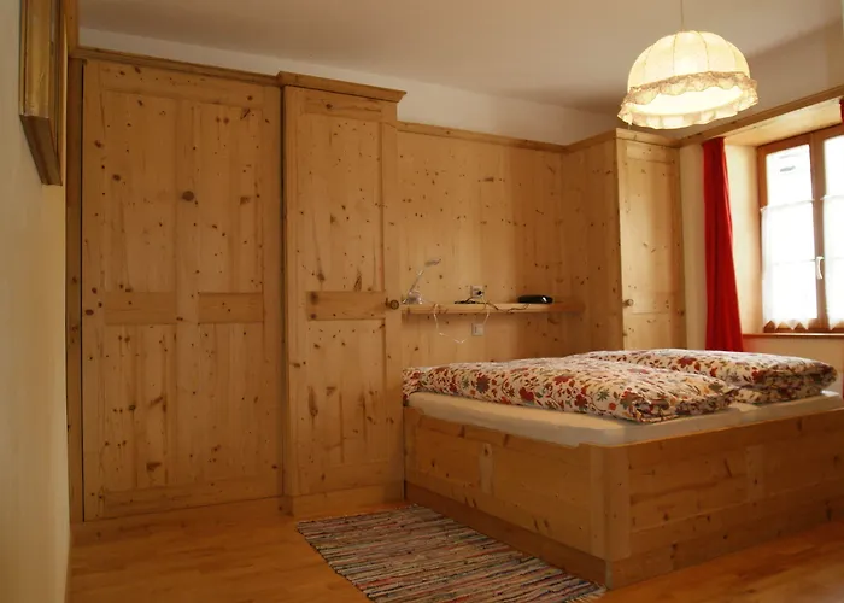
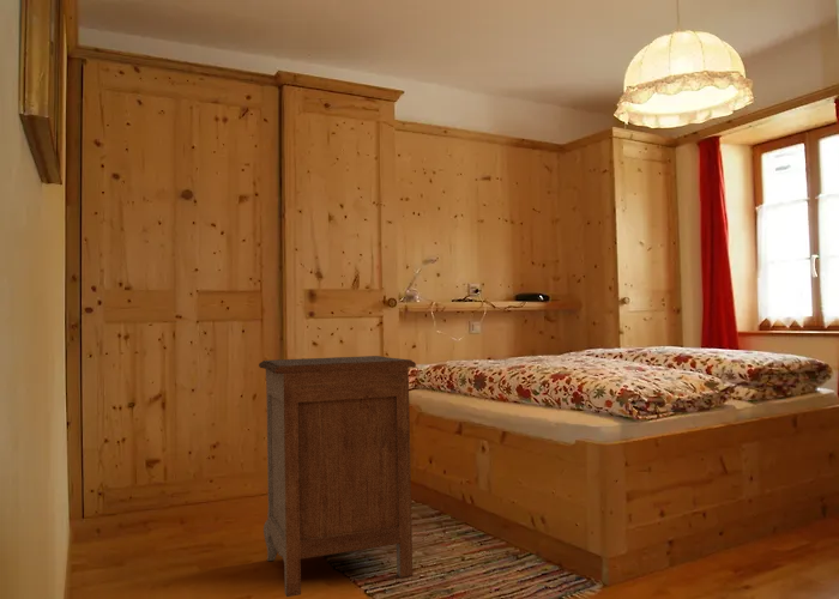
+ nightstand (333, 460)
